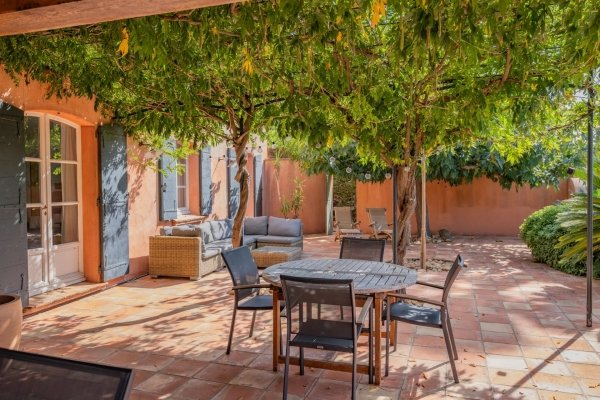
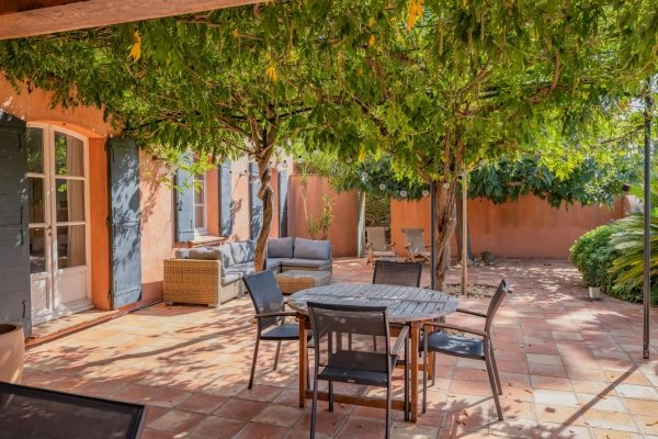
+ indoor plant (592, 278)
